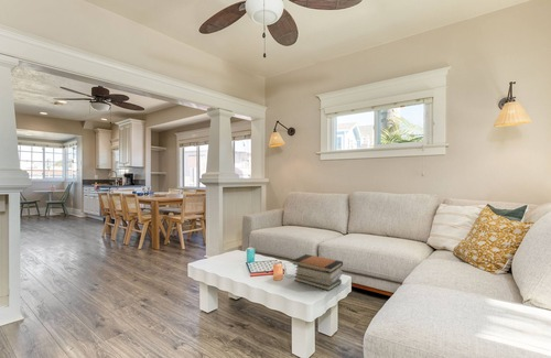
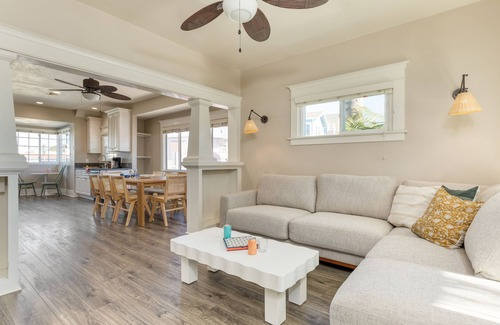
- book stack (317, 271)
